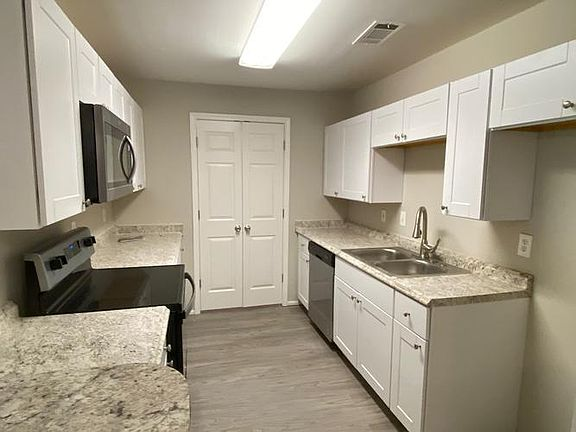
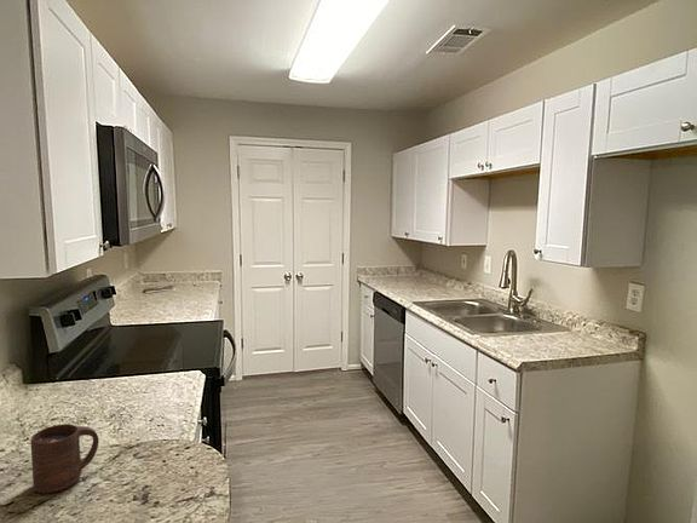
+ cup (63, 454)
